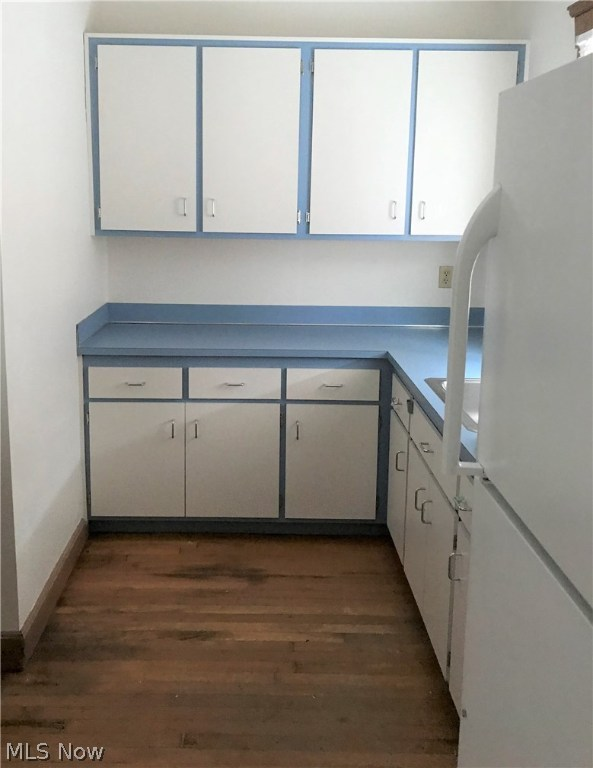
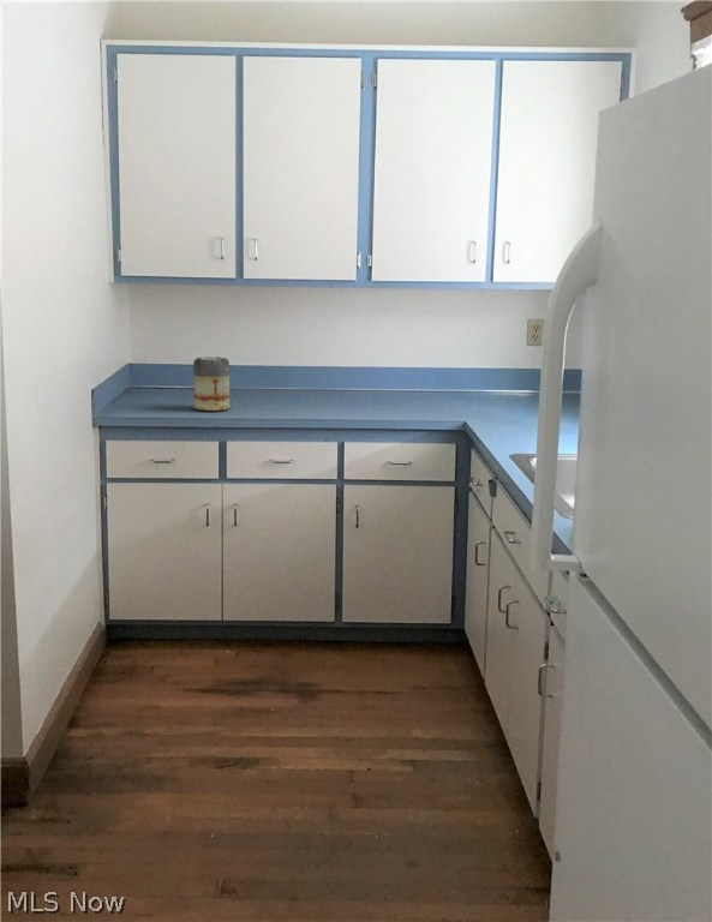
+ canister (211, 383)
